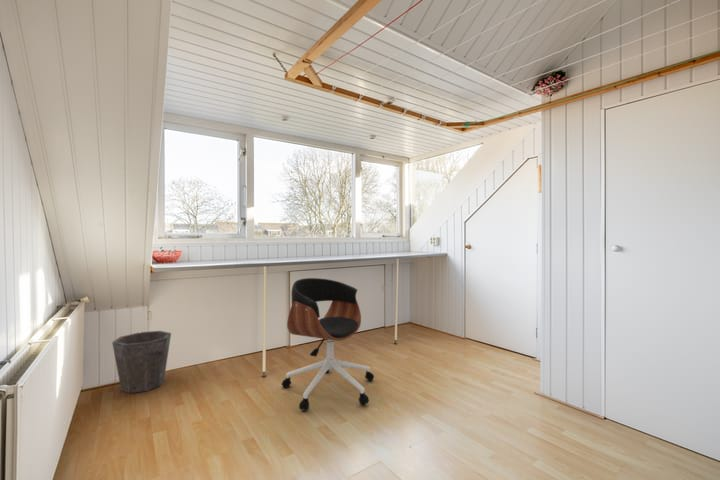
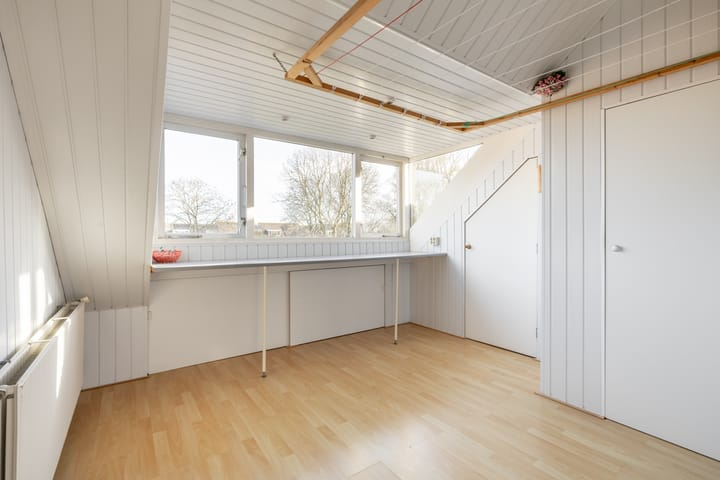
- office chair (329, 335)
- waste bin (143, 361)
